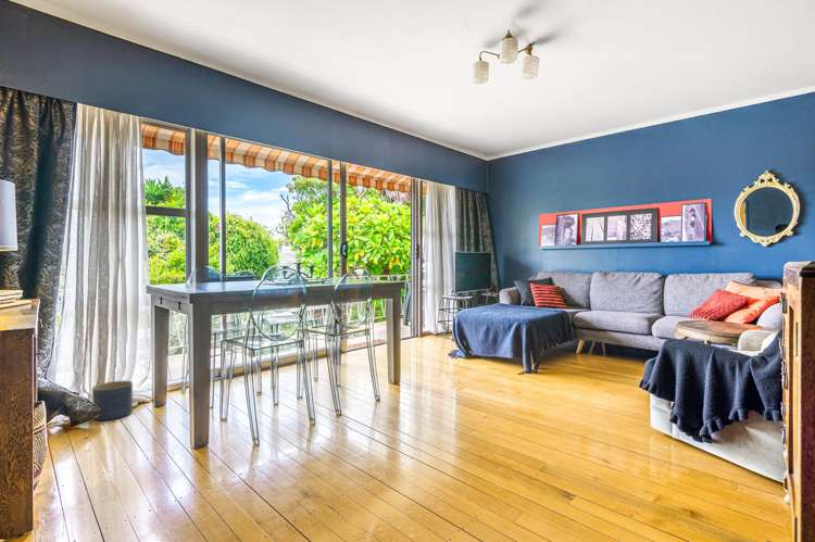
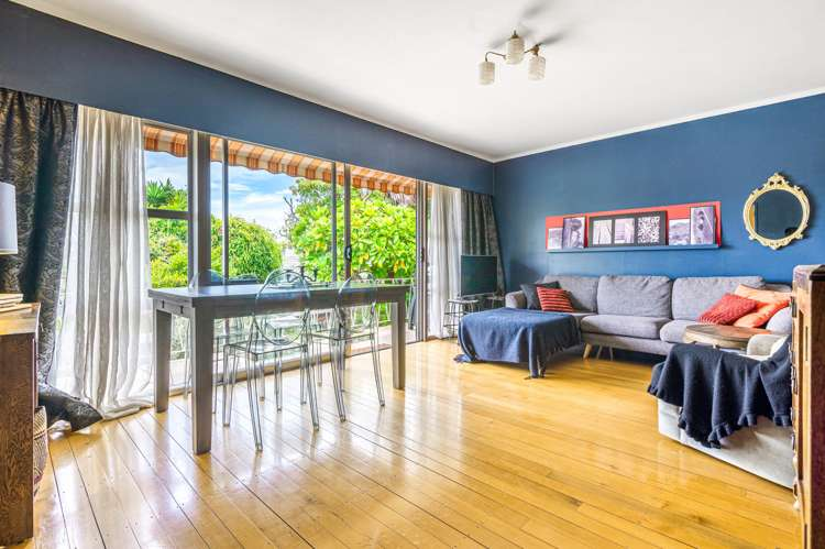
- planter (113, 400)
